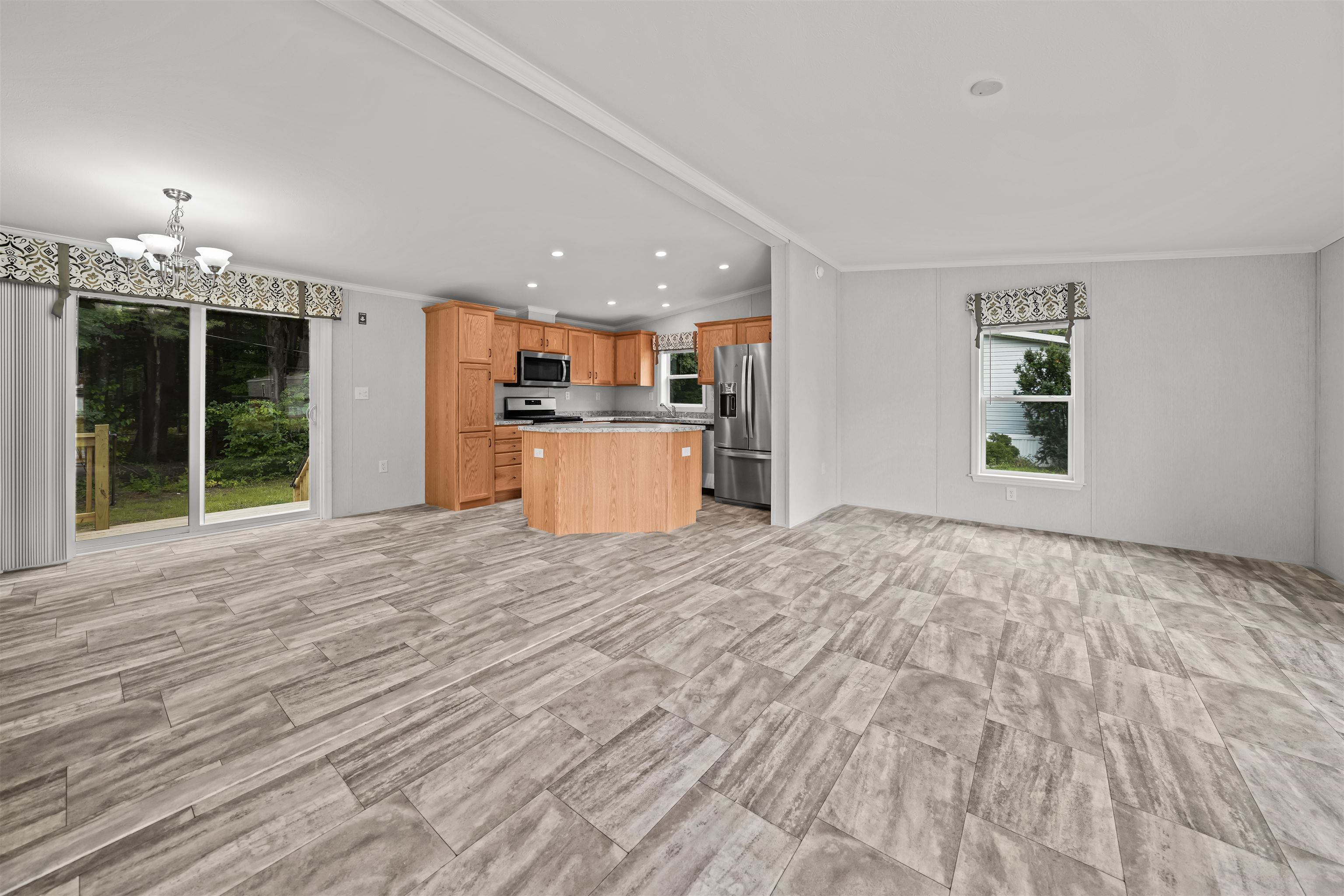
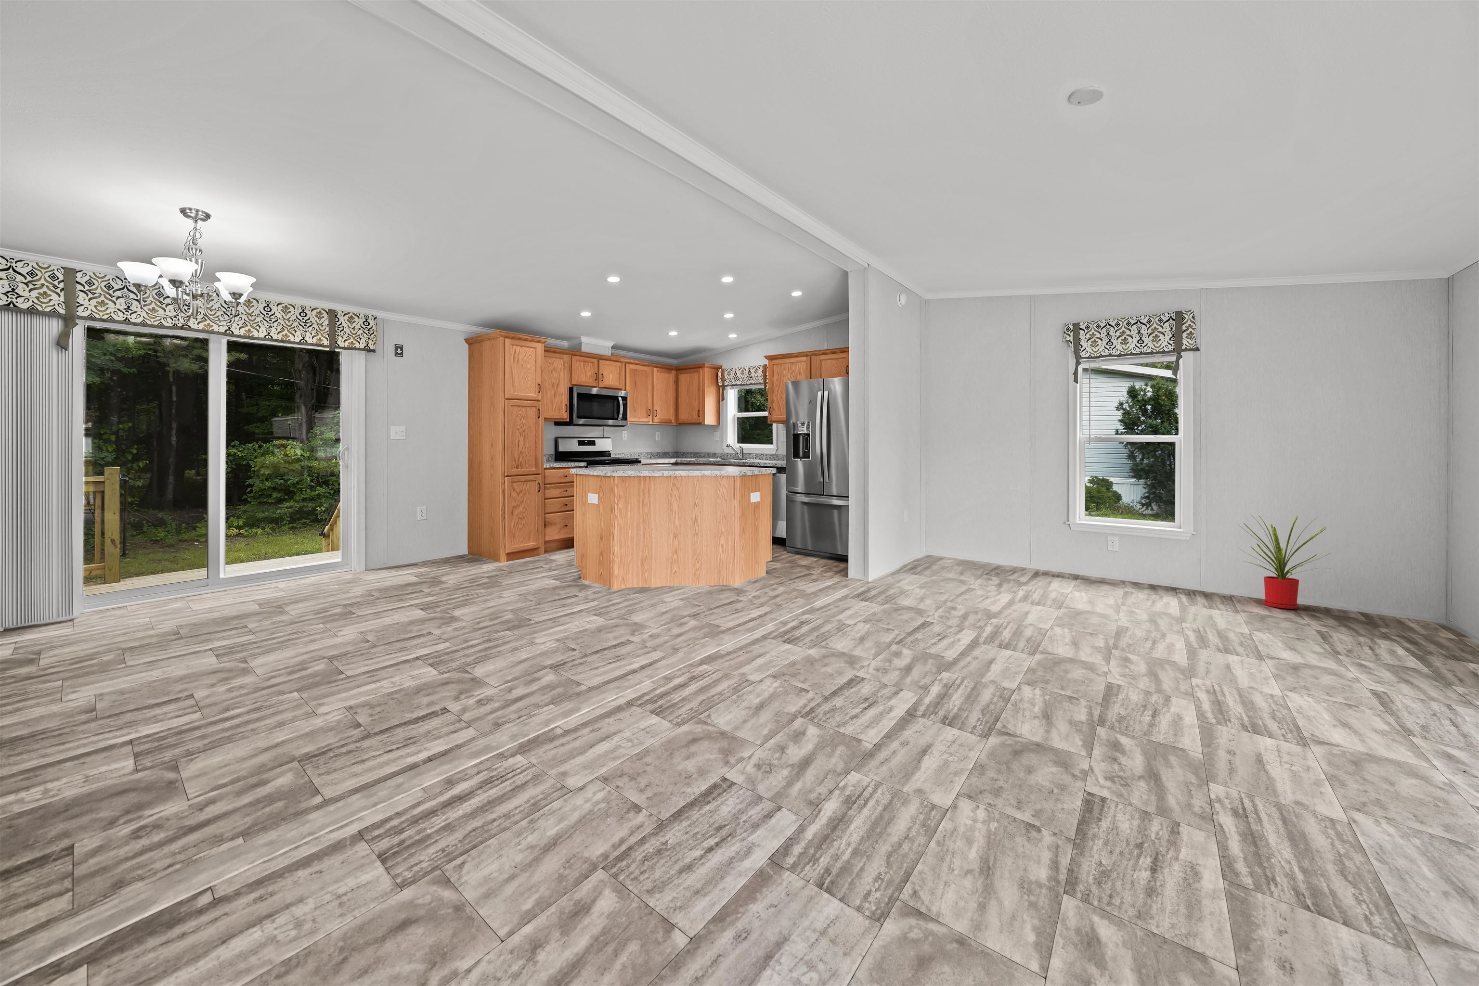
+ house plant (1281, 560)
